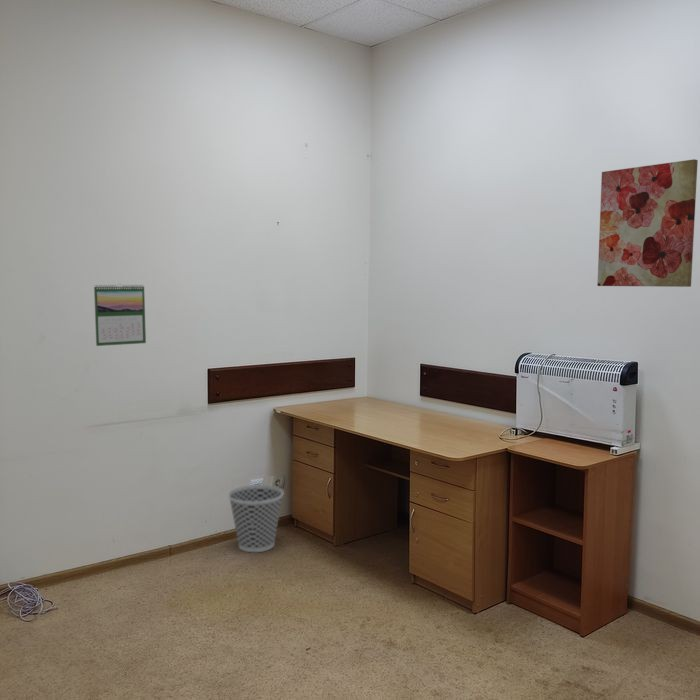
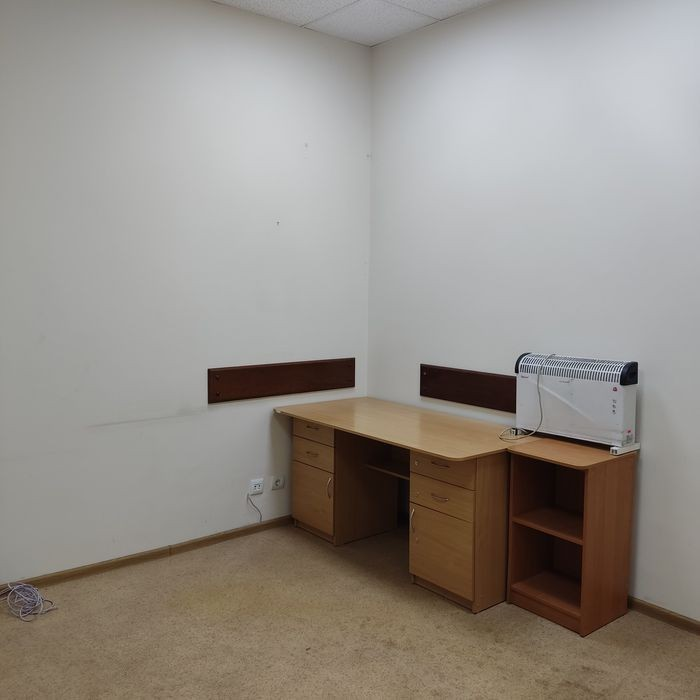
- wall art (644, 226)
- wastebasket (256, 519)
- calendar (120, 314)
